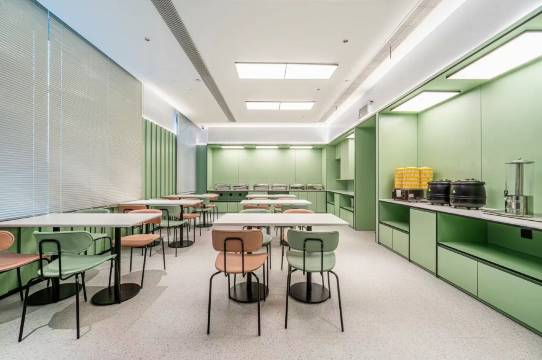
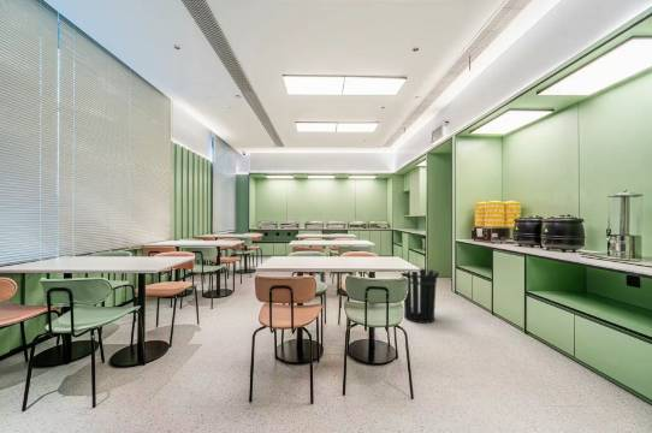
+ waste bin (417, 295)
